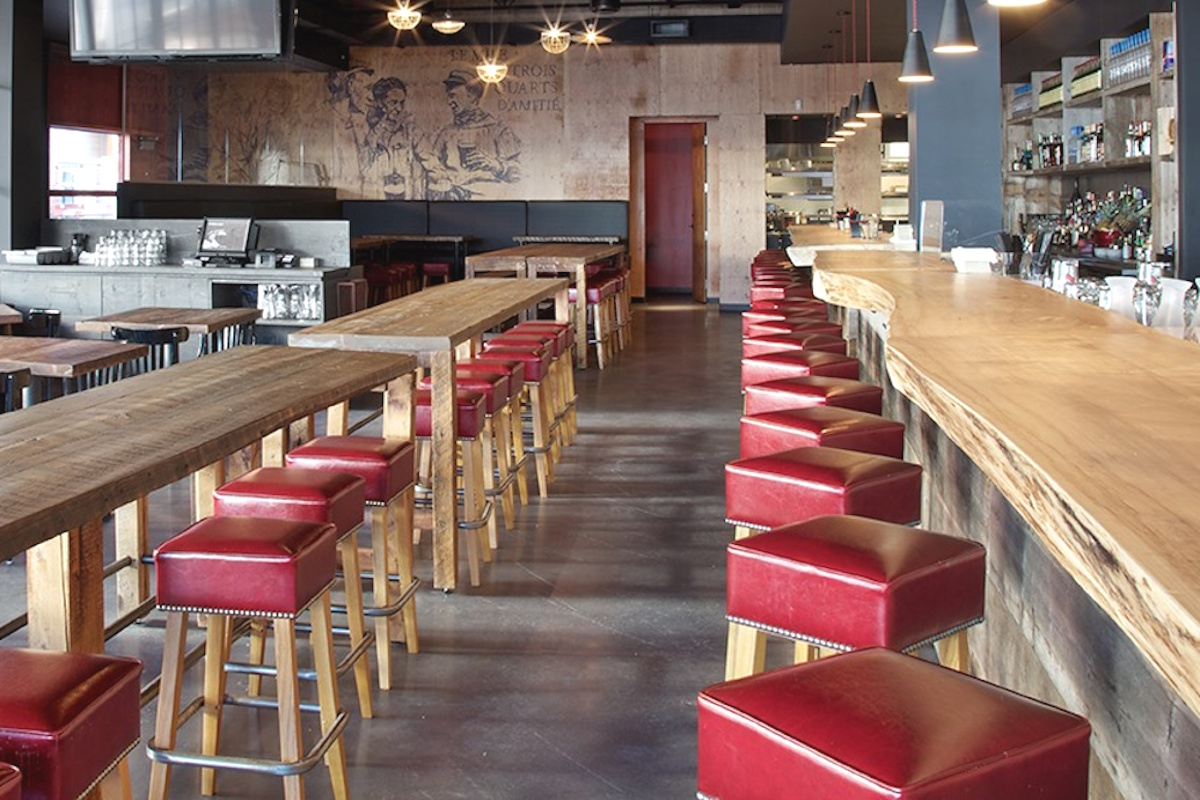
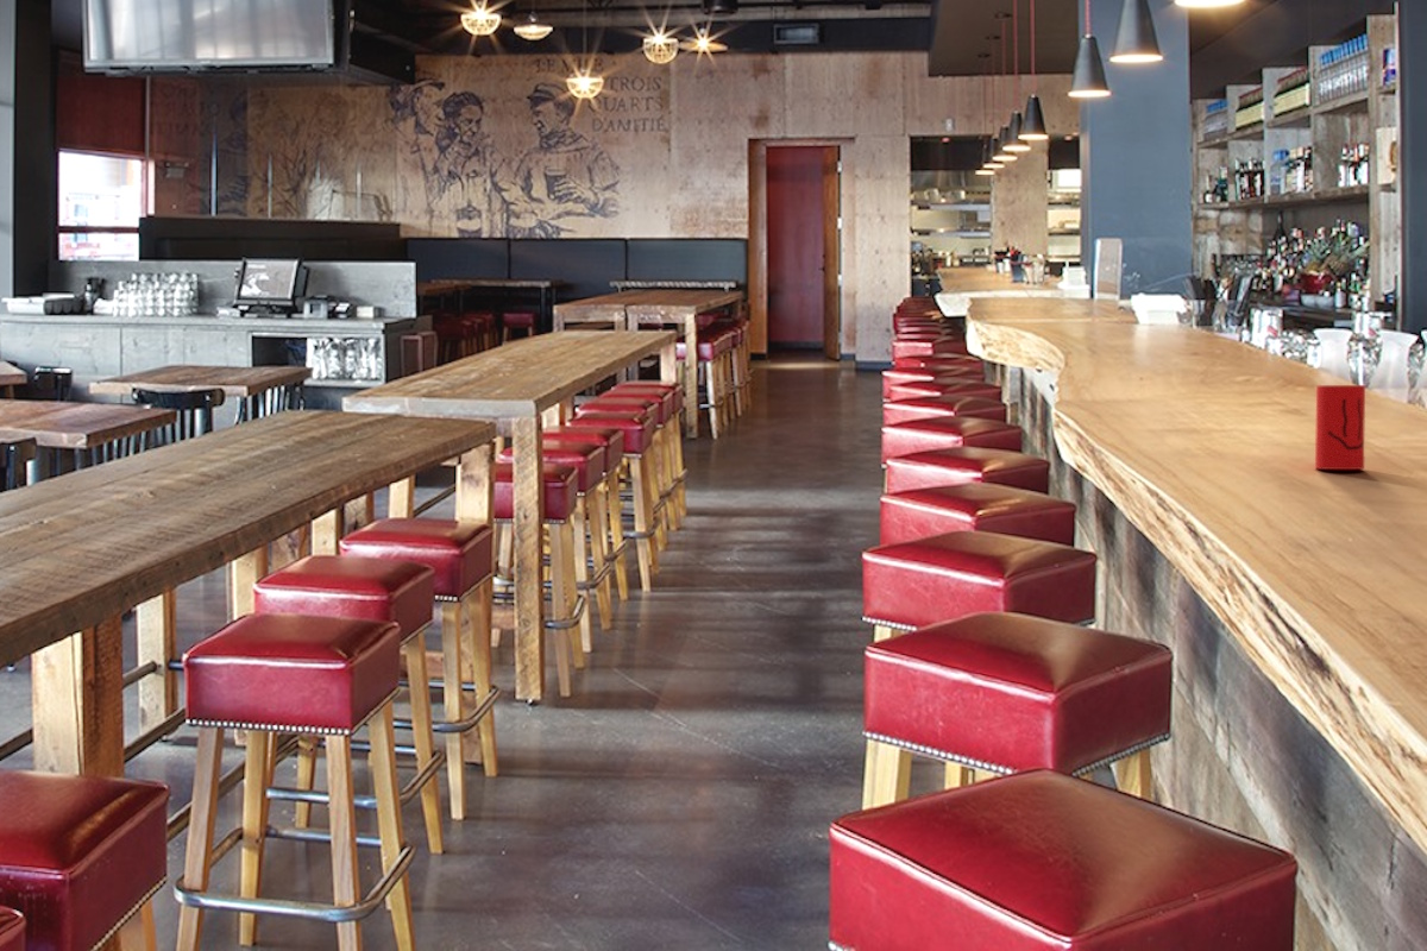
+ cup (1340, 427)
